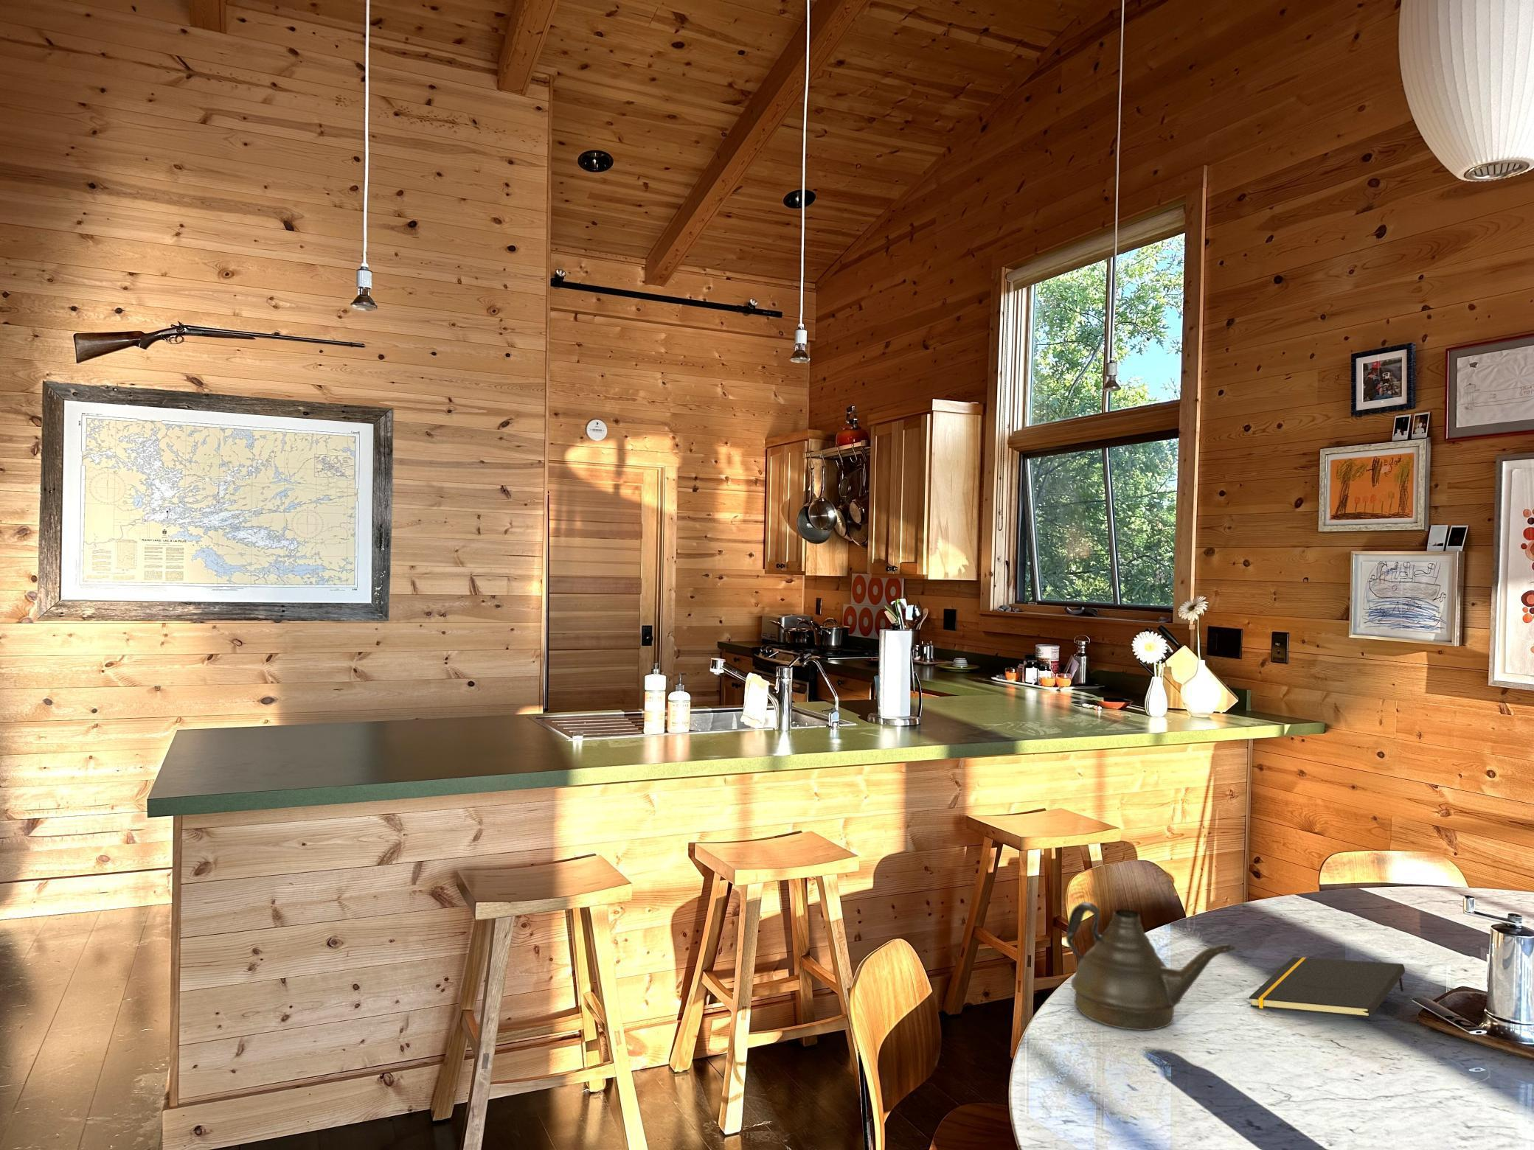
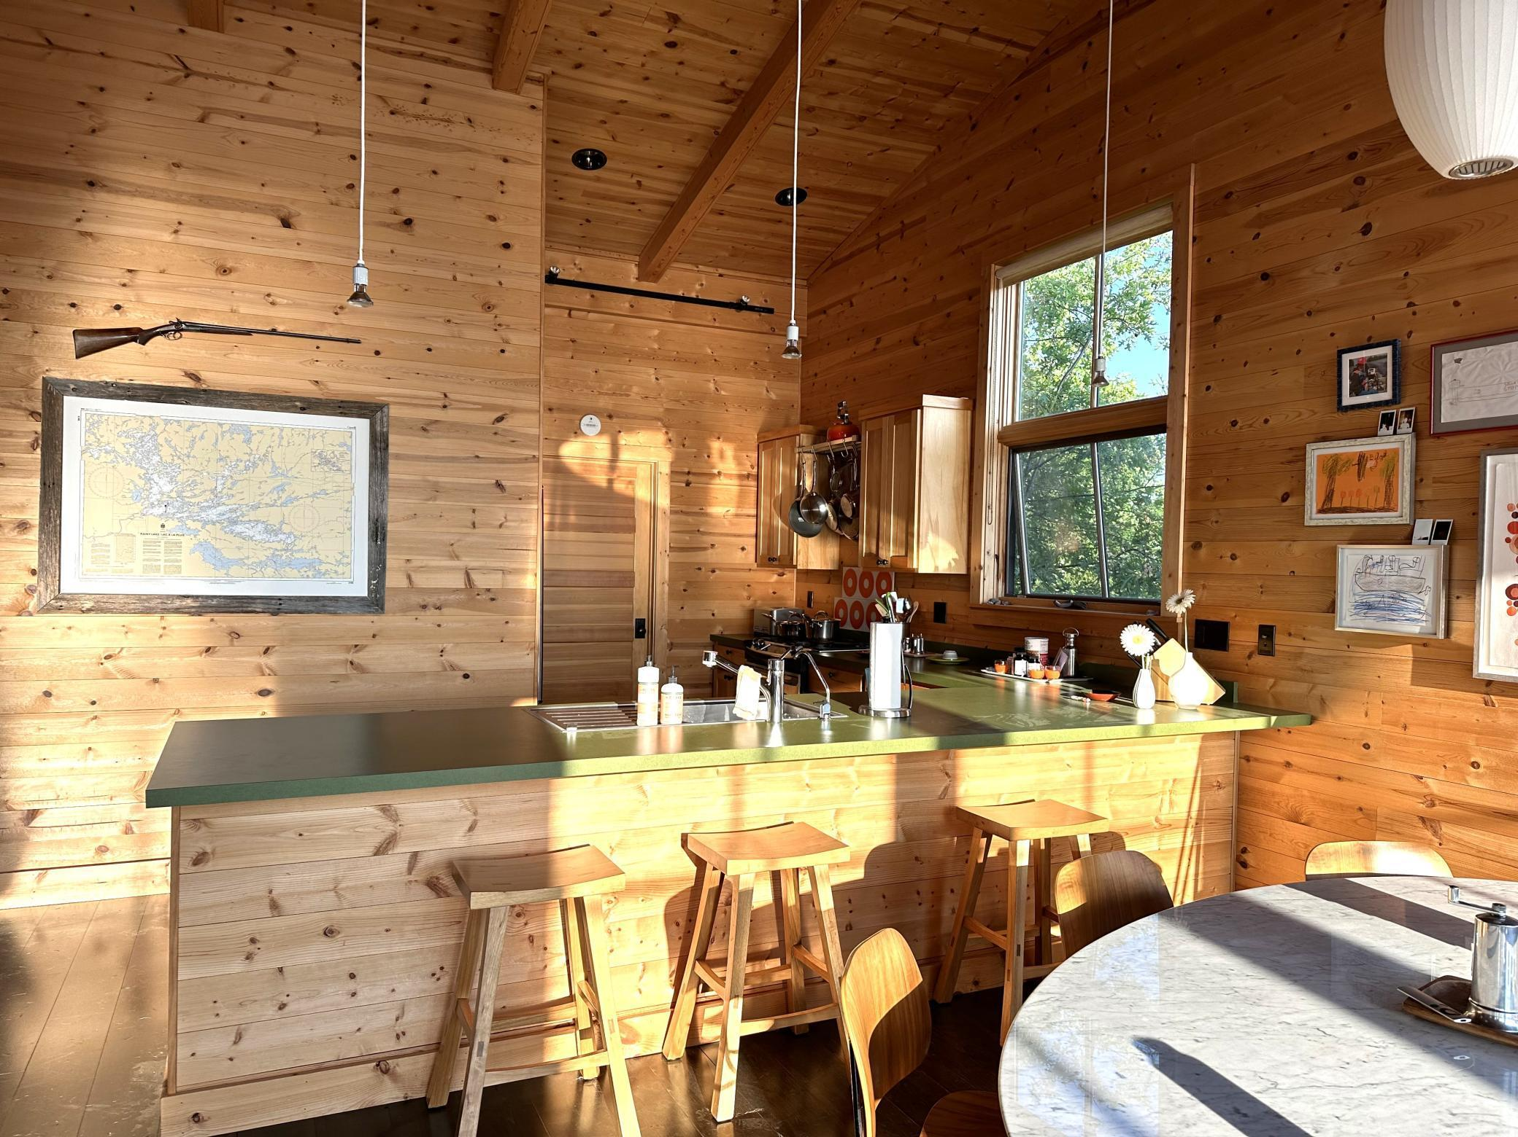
- notepad (1329, 985)
- teapot (1145, 968)
